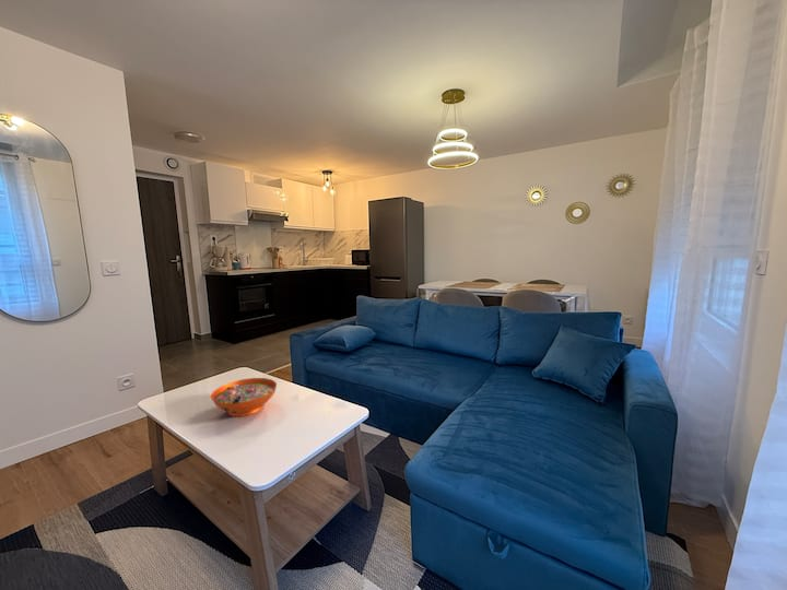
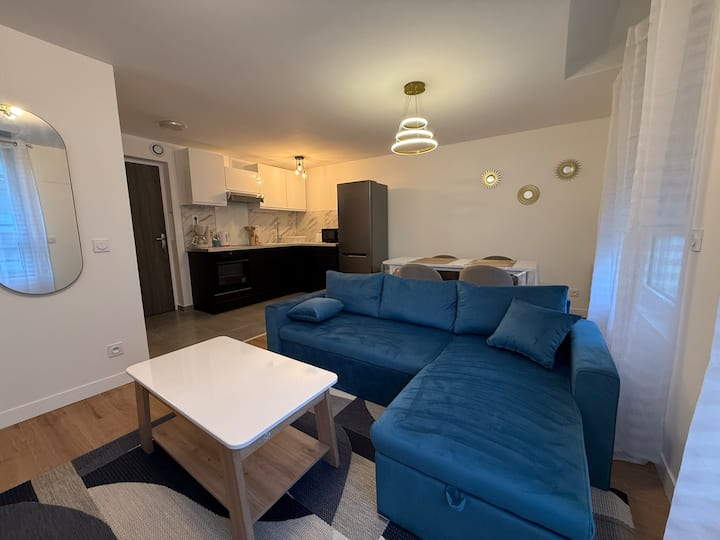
- decorative bowl (245, 398)
